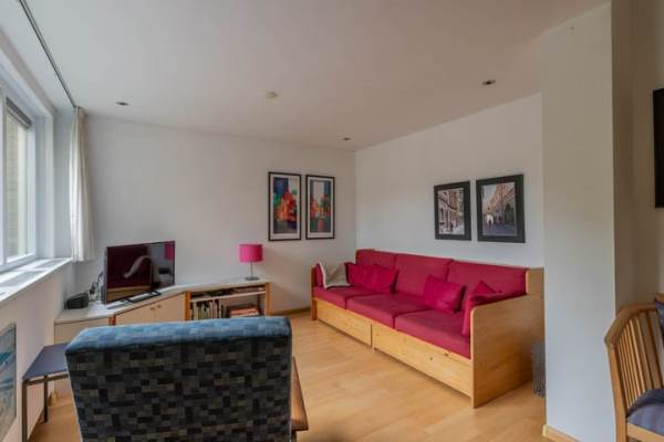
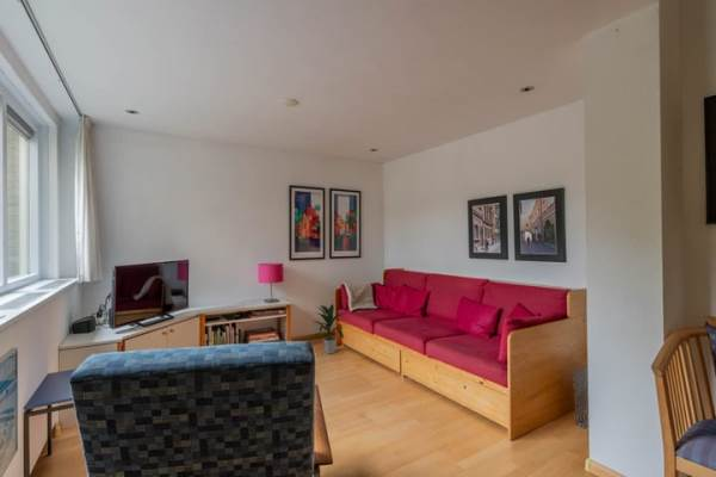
+ indoor plant (327, 327)
